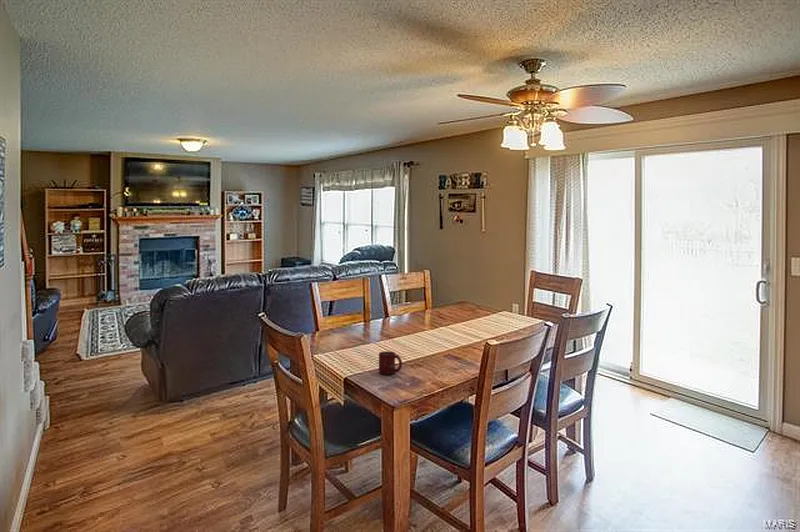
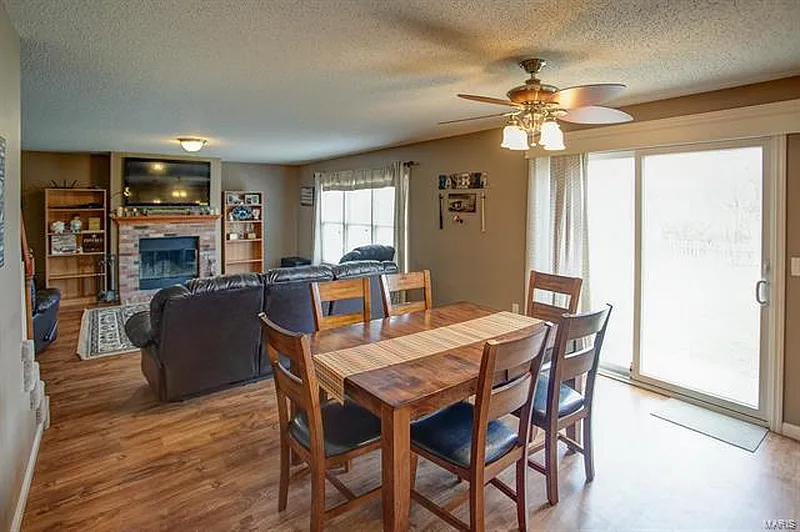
- cup (390, 363)
